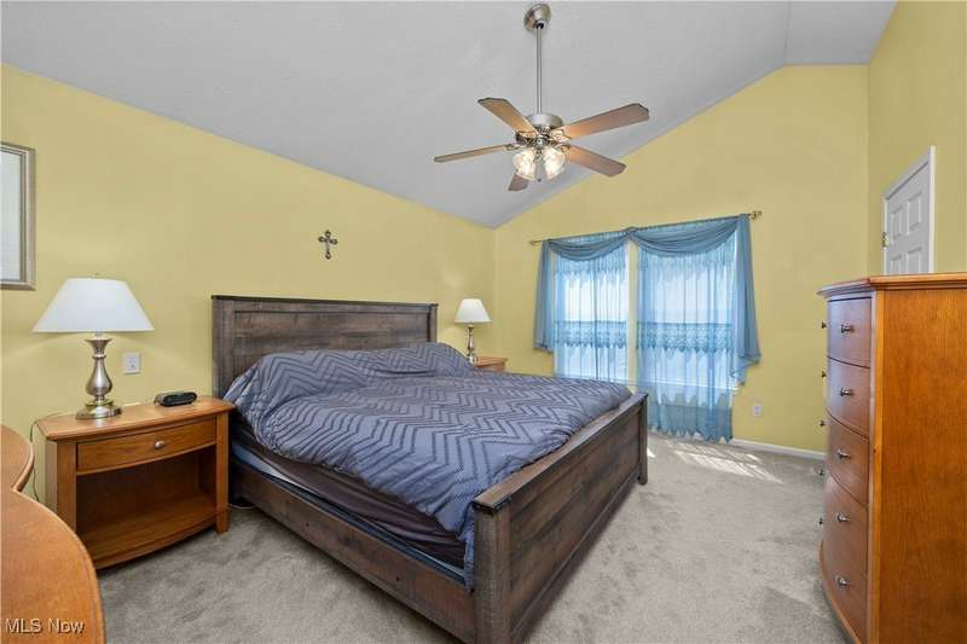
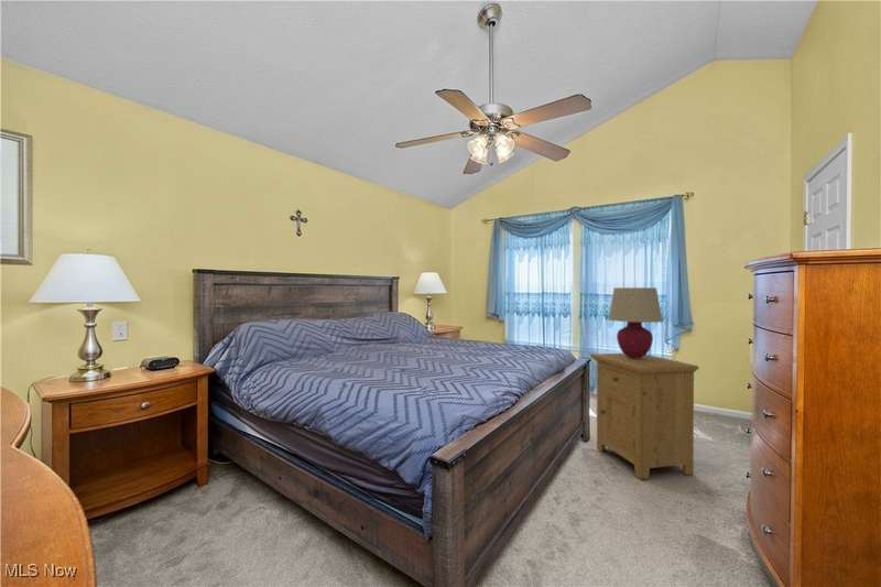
+ table lamp (634, 322)
+ nightstand (639, 410)
